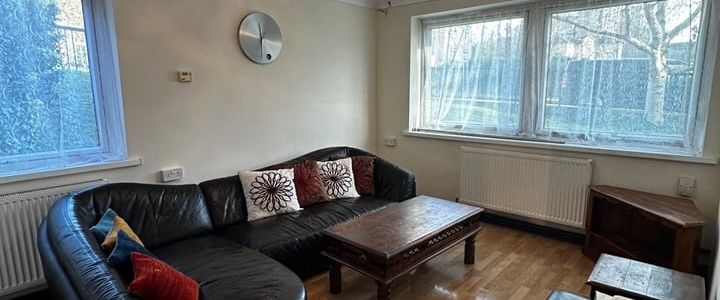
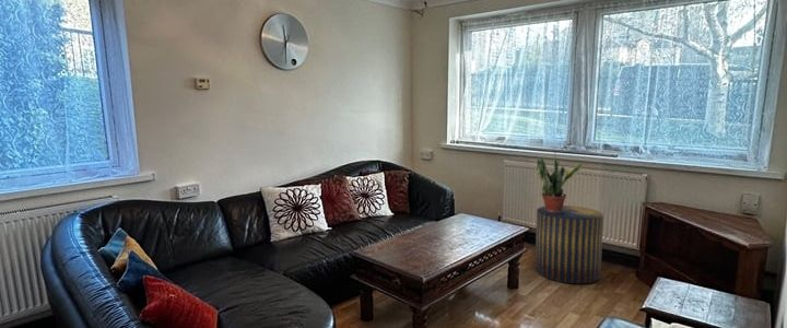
+ potted plant (557, 179)
+ stool (567, 242)
